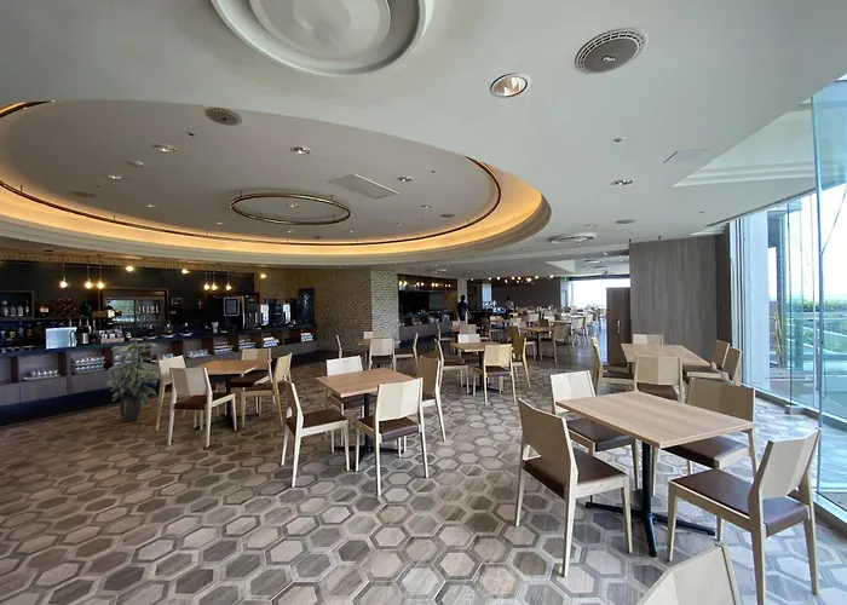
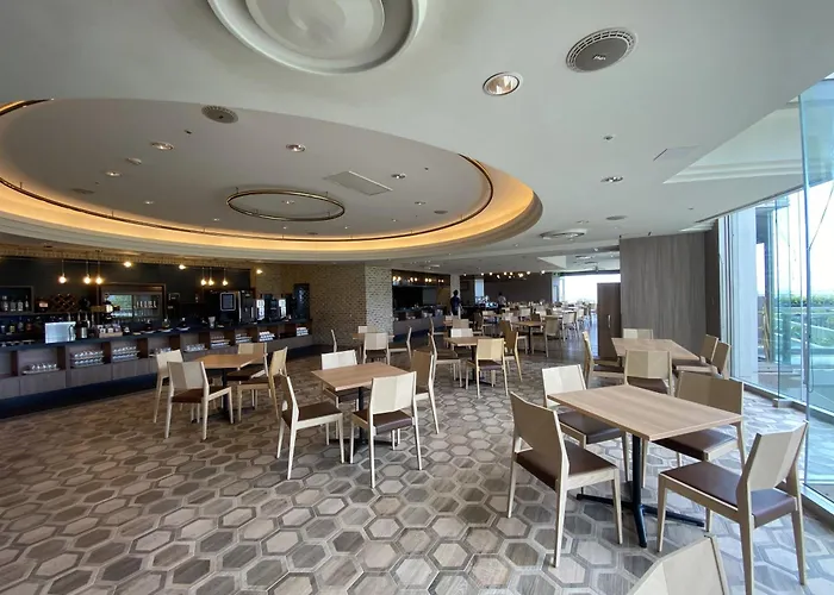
- indoor plant (133, 379)
